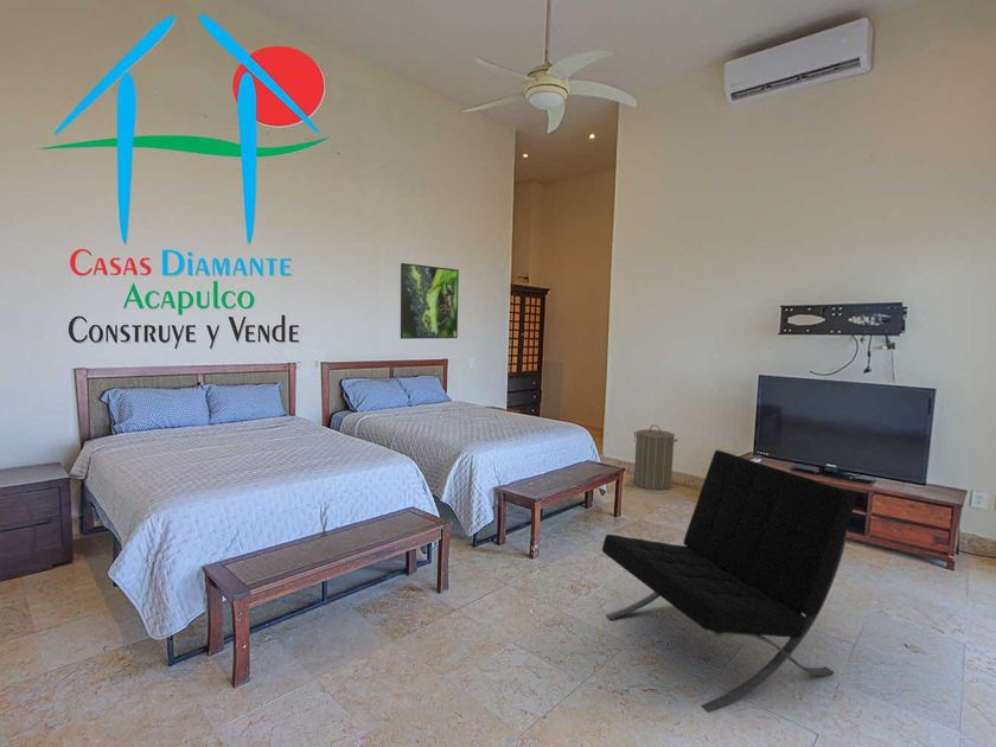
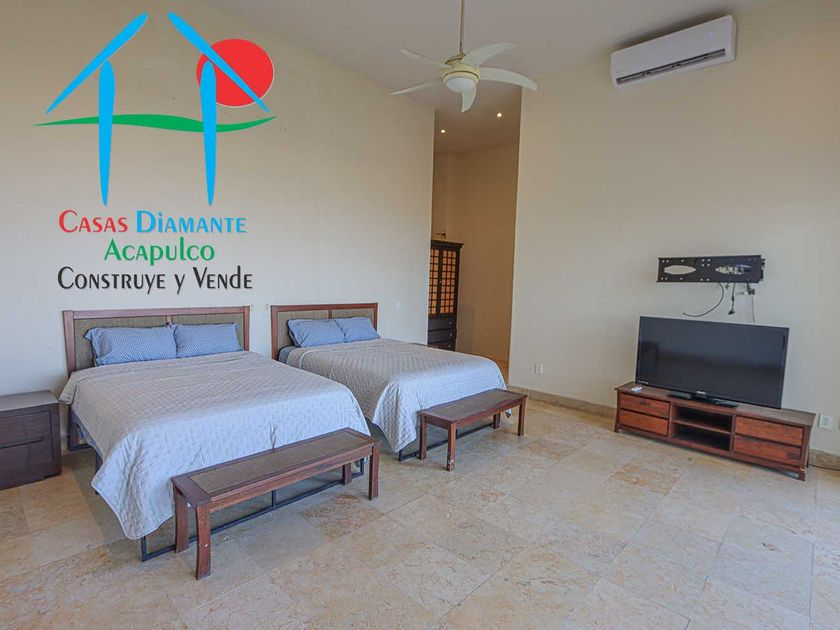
- lounge chair (715, 558)
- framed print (430, 302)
- laundry hamper (653, 454)
